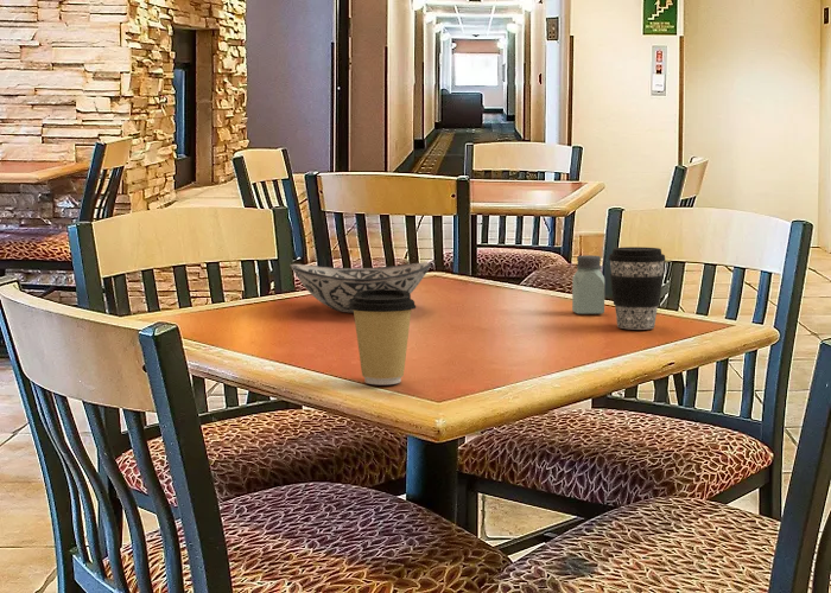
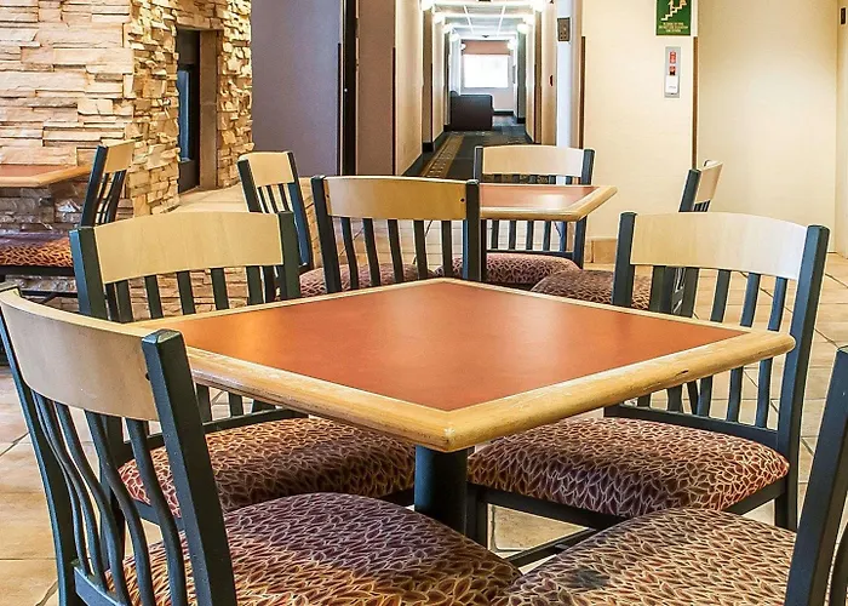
- saltshaker (588, 283)
- decorative bowl (361, 287)
- coffee cup (382, 337)
- coffee cup (636, 287)
